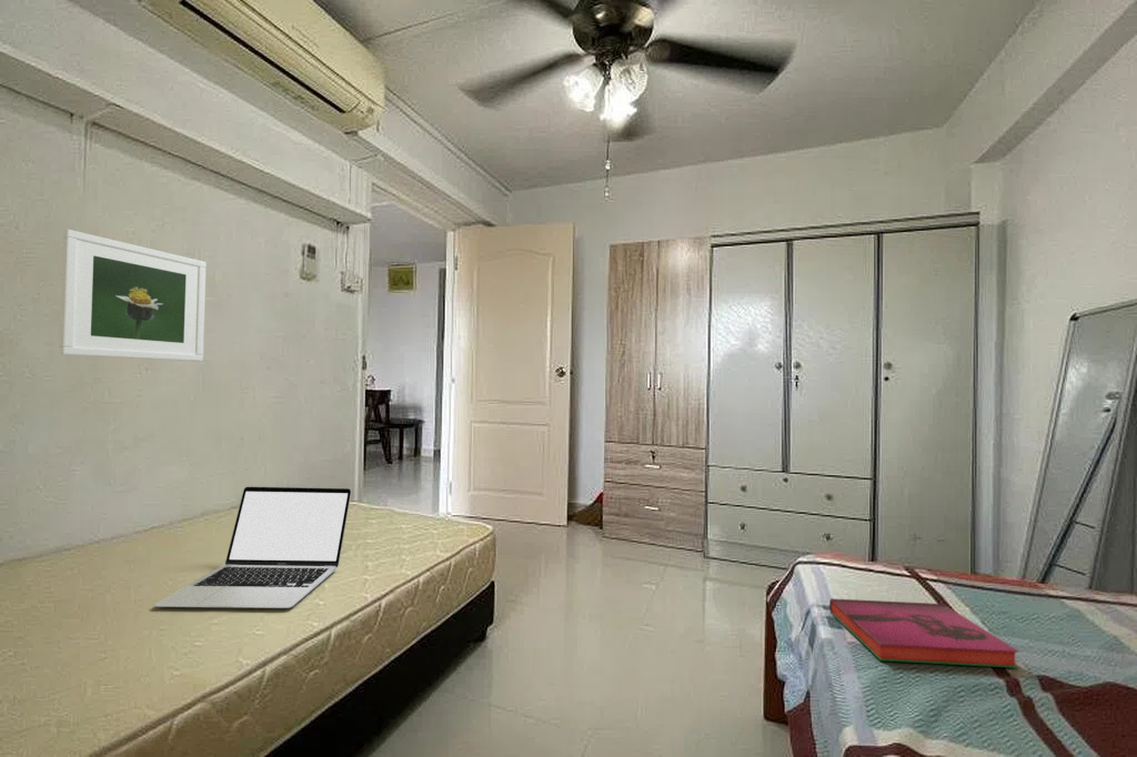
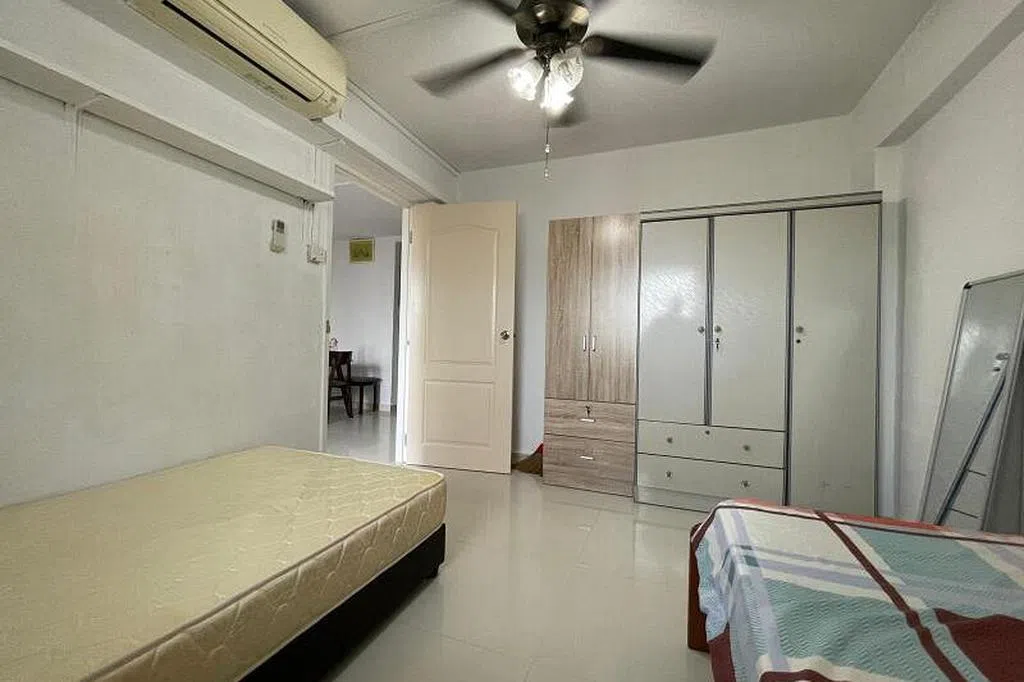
- hardback book (914, 629)
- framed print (141, 302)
- laptop (264, 541)
